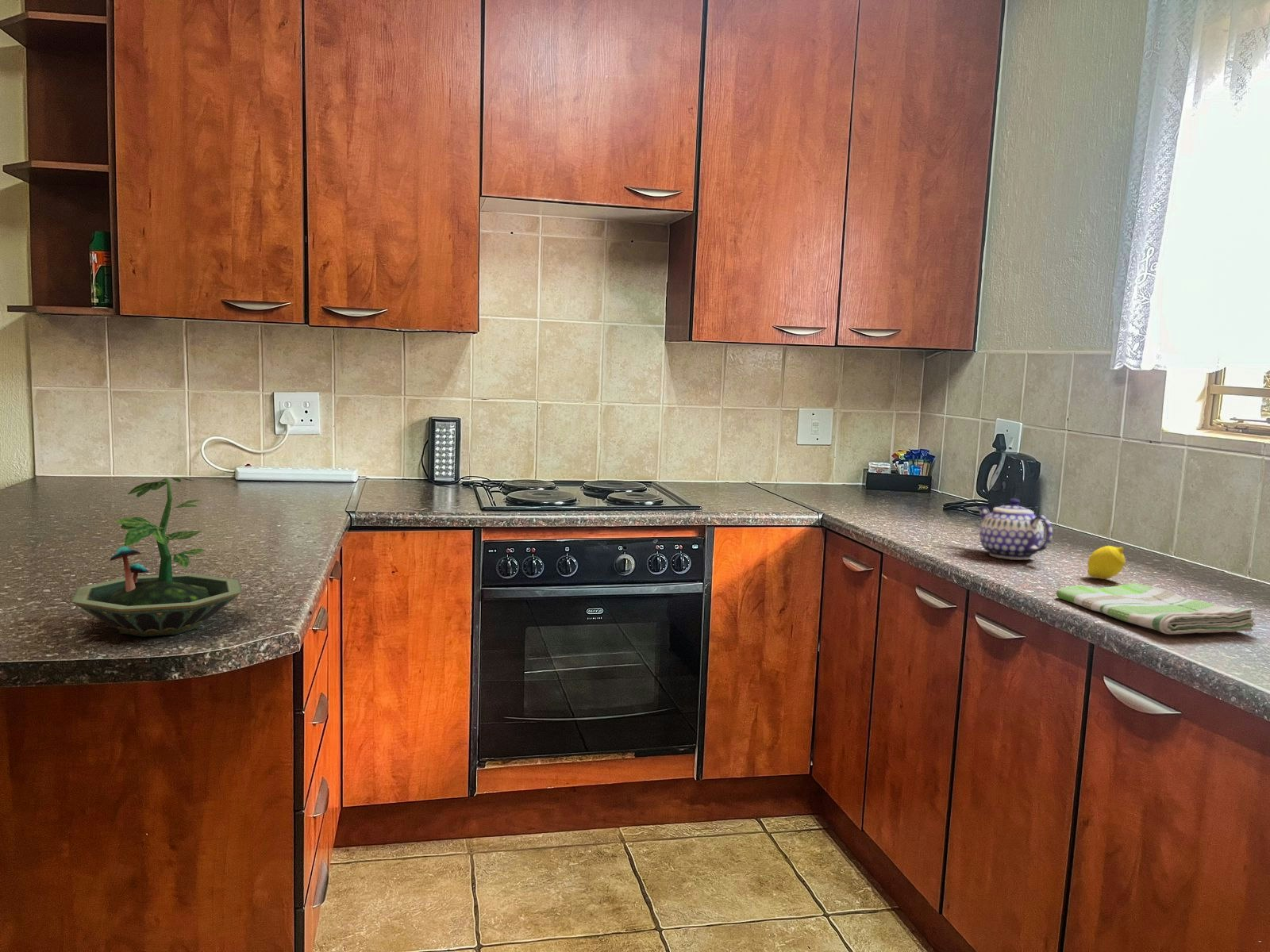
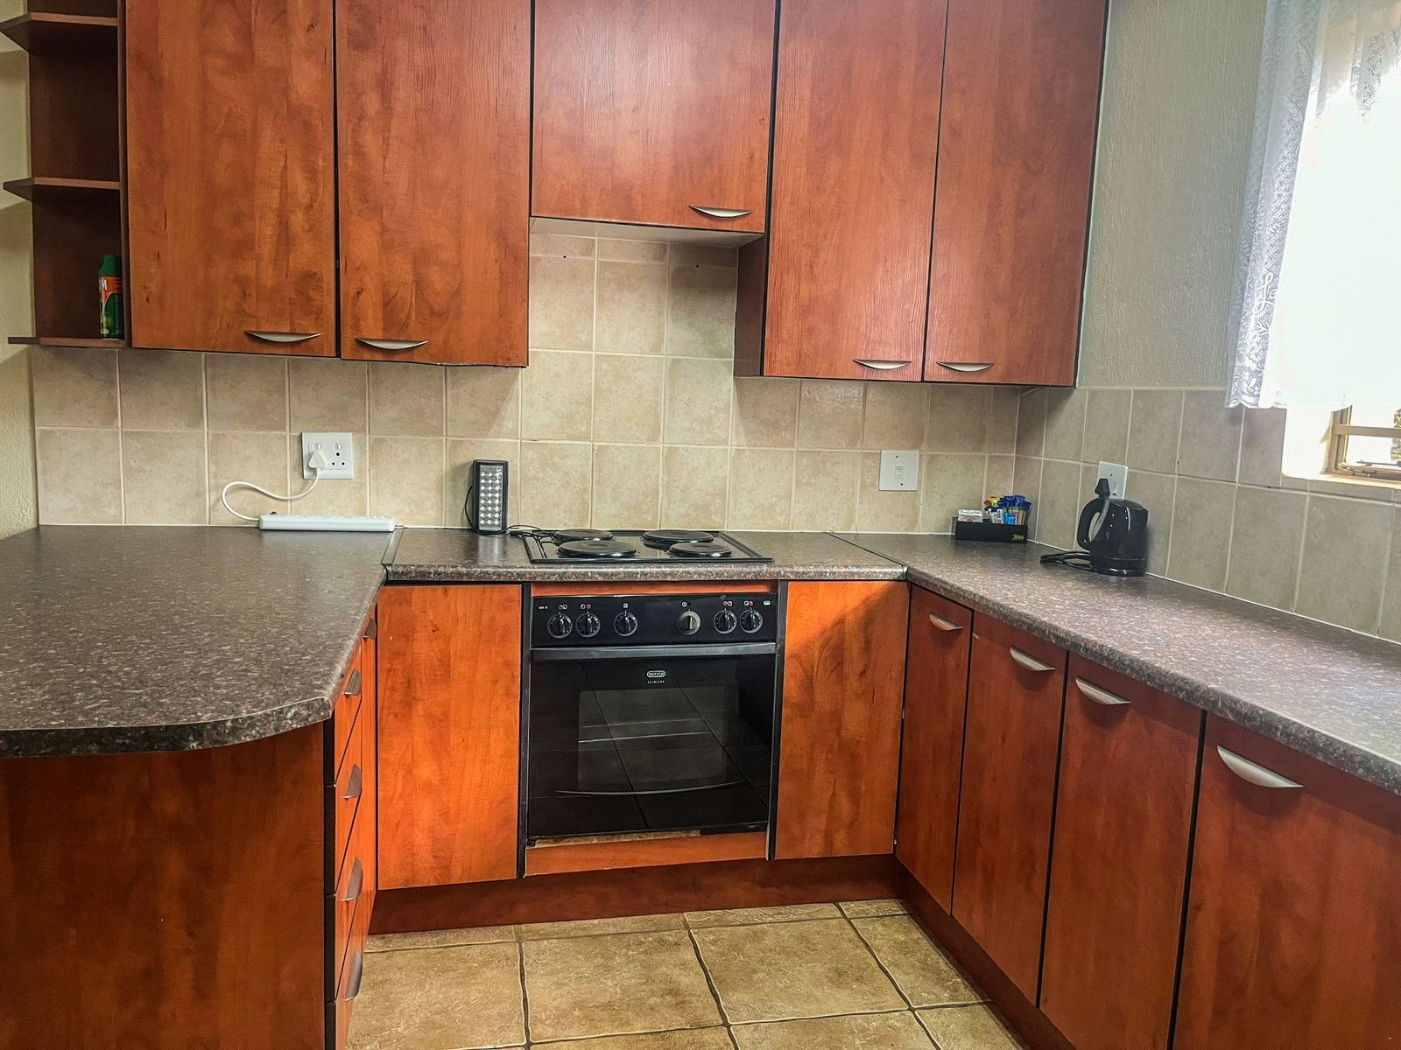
- fruit (1106, 562)
- terrarium (164, 509)
- teapot (1011, 528)
- dish towel (1150, 604)
